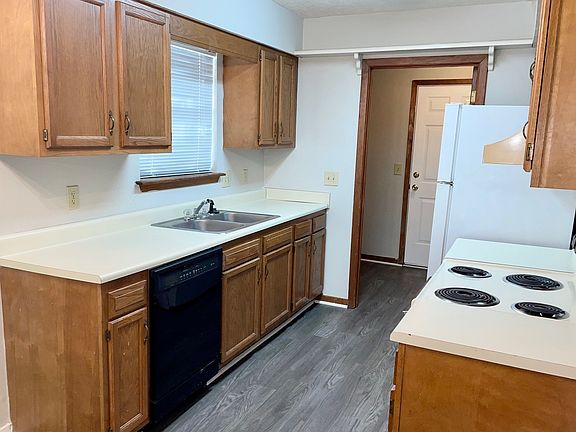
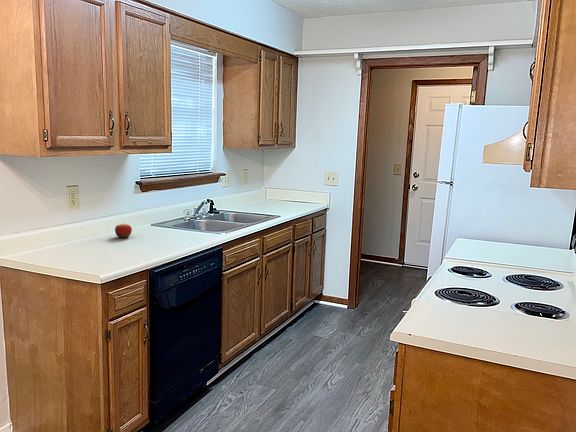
+ fruit (123, 229)
